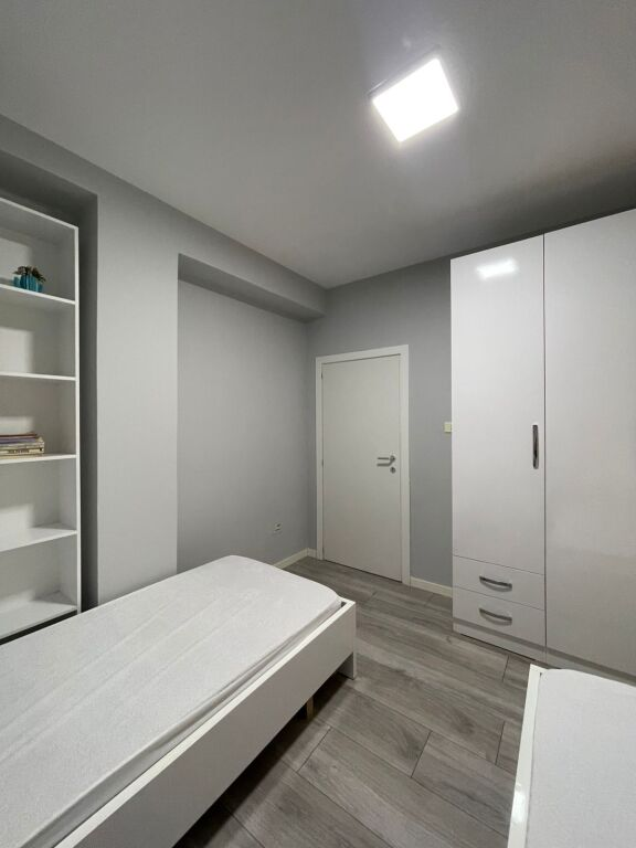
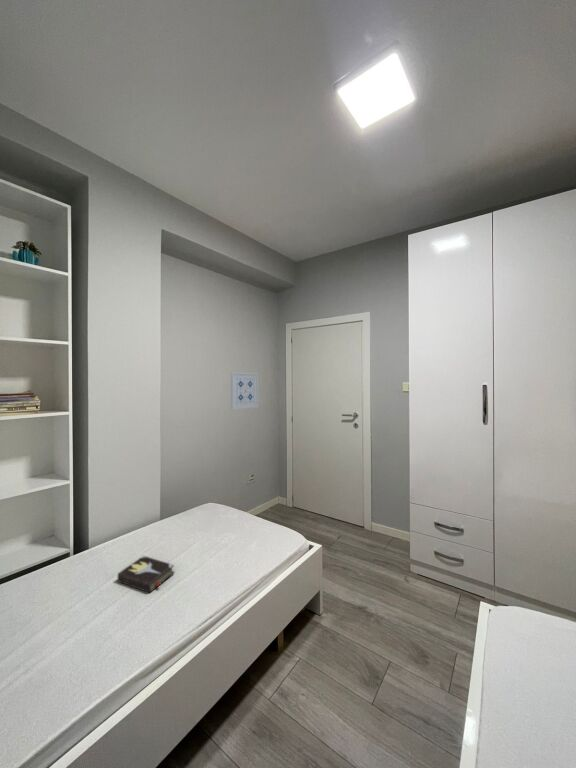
+ hardback book (146, 572)
+ wall art (245, 390)
